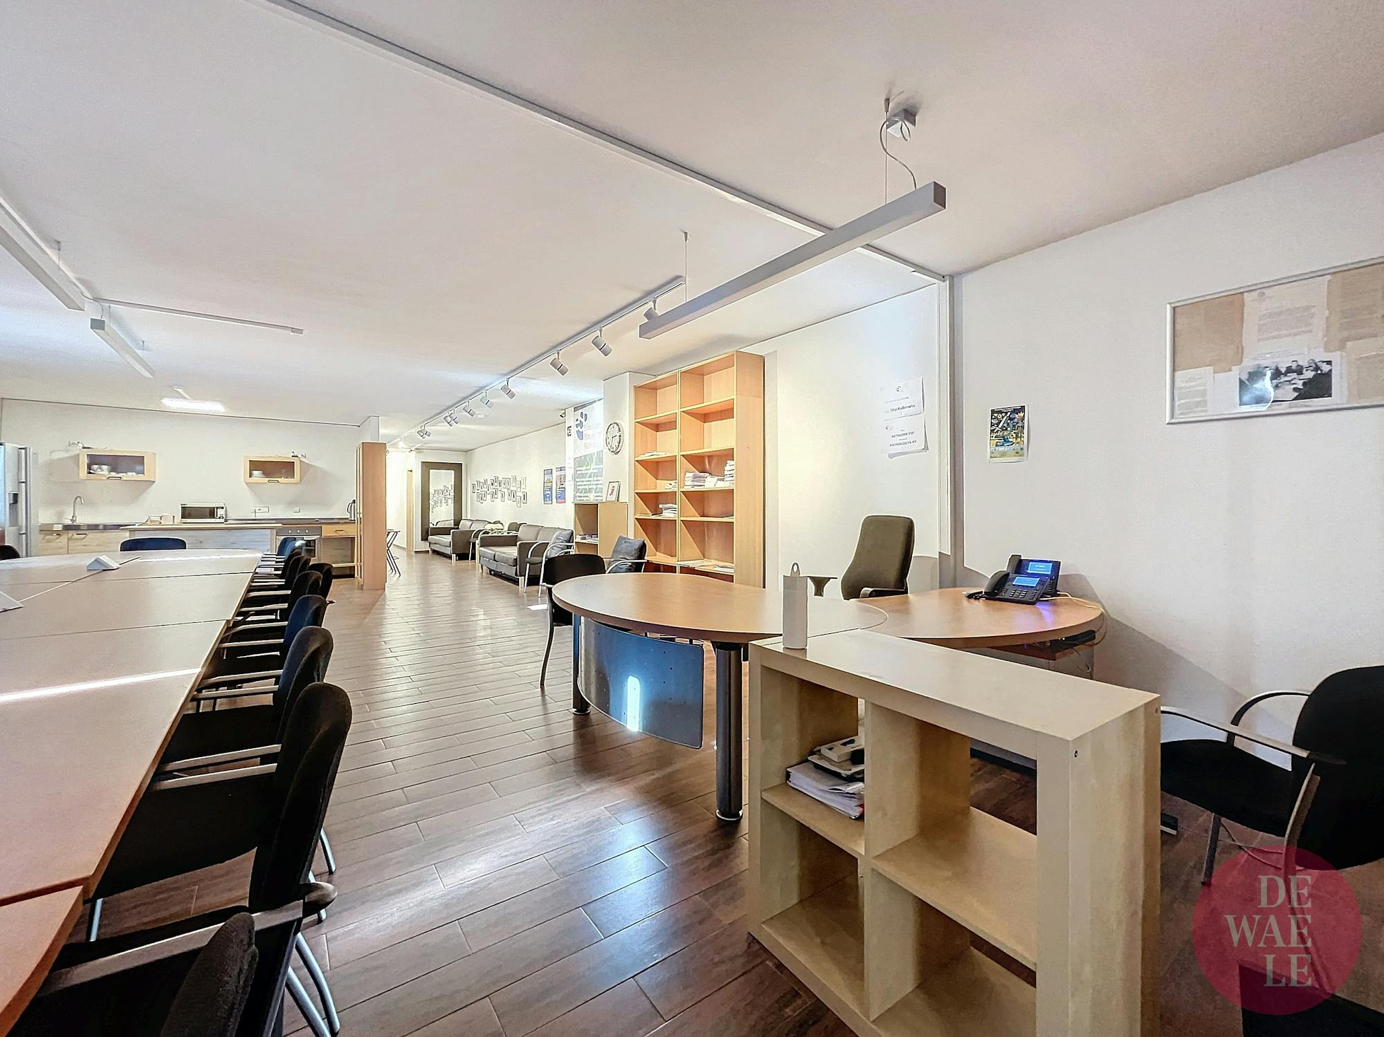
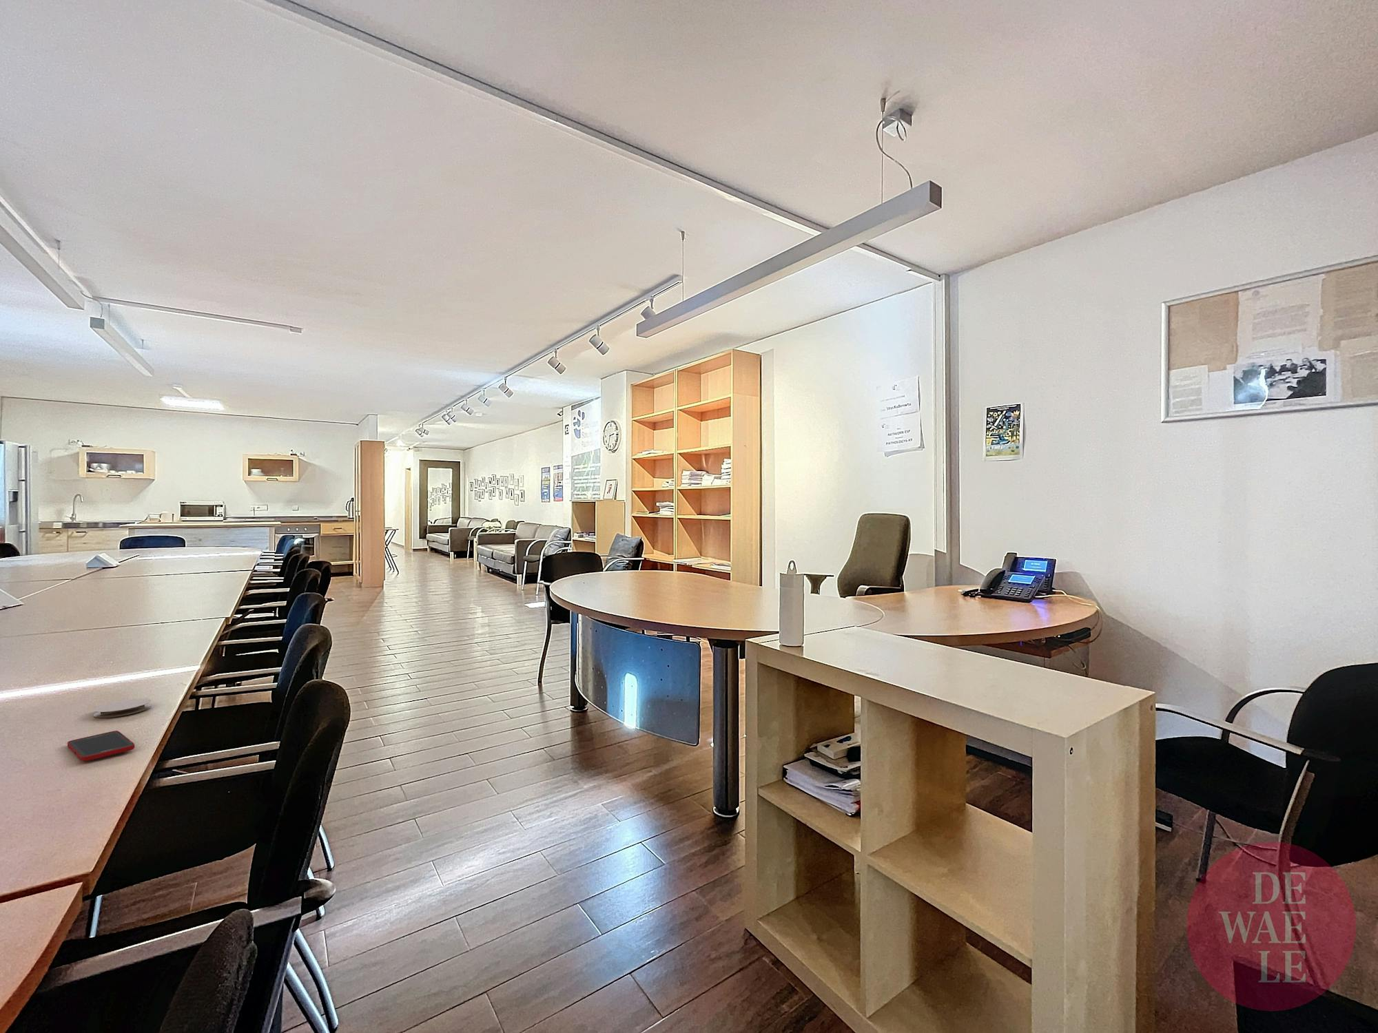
+ cell phone (101, 745)
+ coaster (123, 707)
